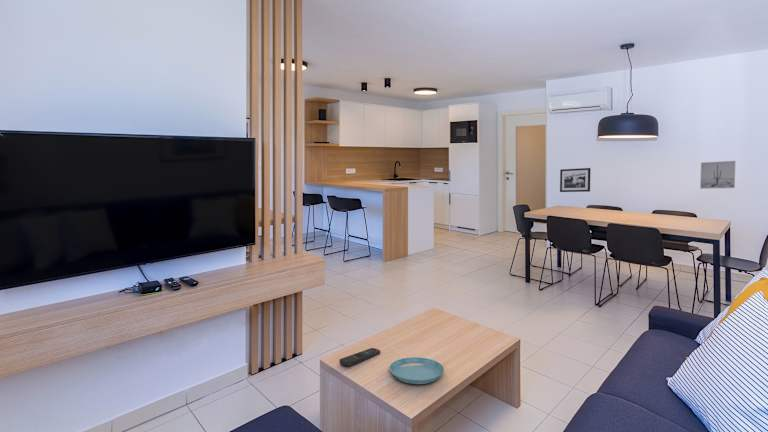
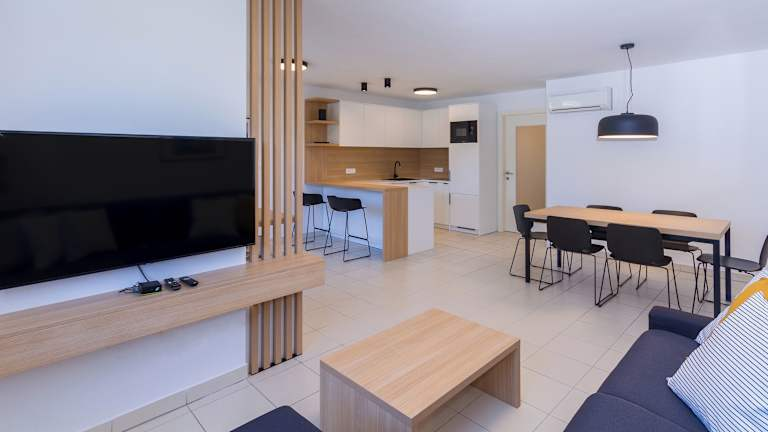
- picture frame (574, 180)
- wall art (717, 175)
- remote control (360, 356)
- saucer (416, 371)
